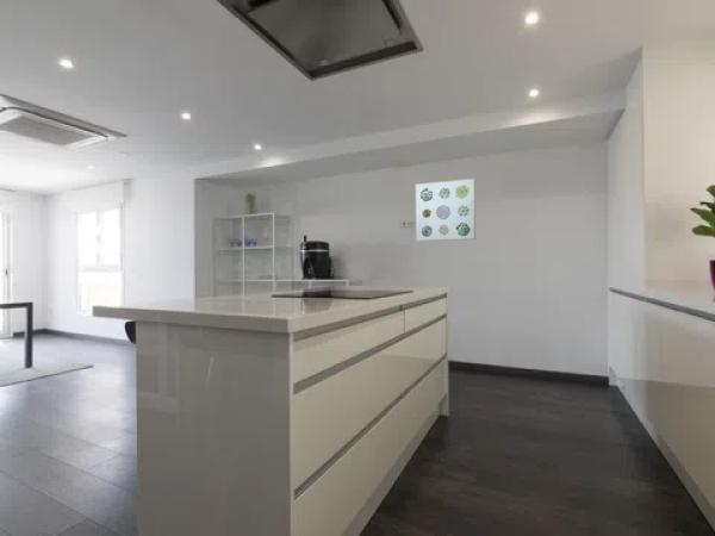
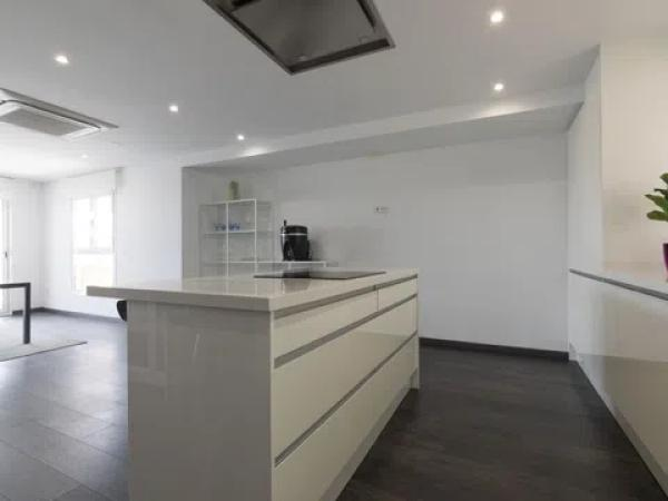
- wall art (444, 211)
